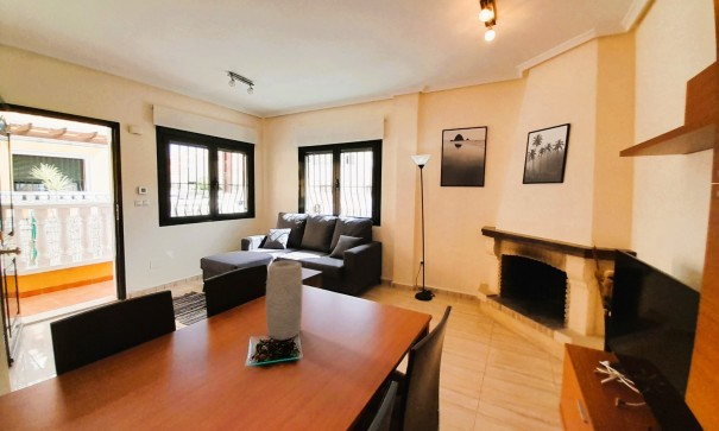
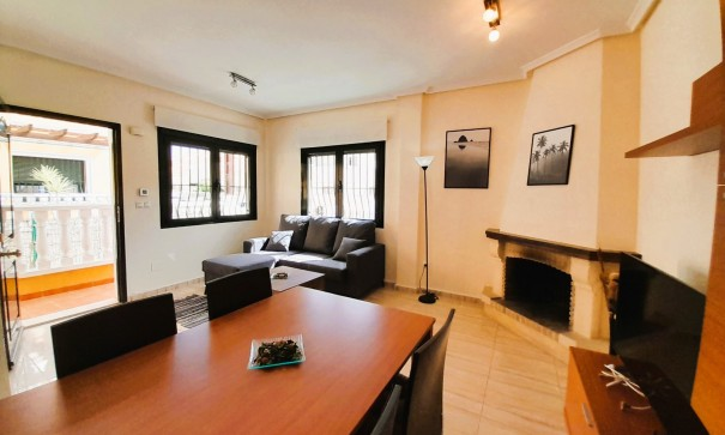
- vase (284, 298)
